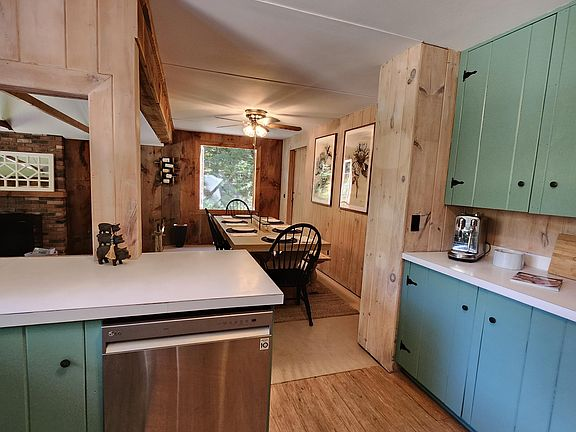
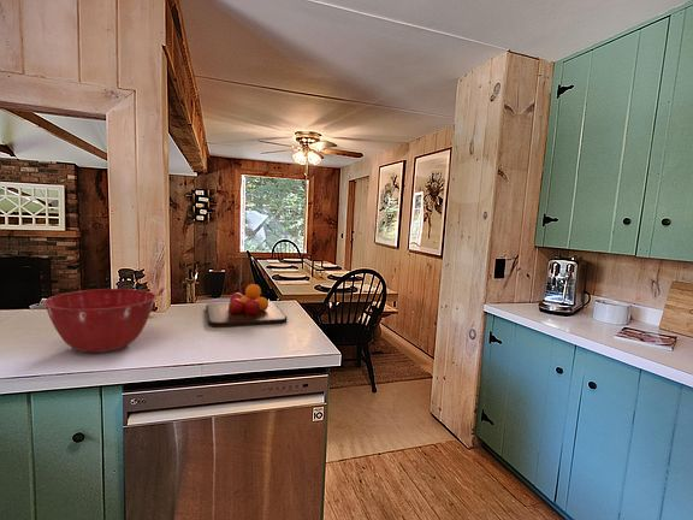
+ chopping board (244, 299)
+ mixing bowl (103, 321)
